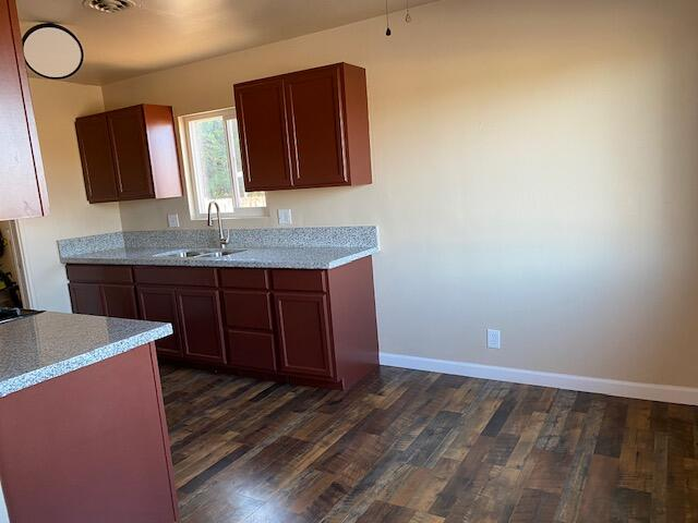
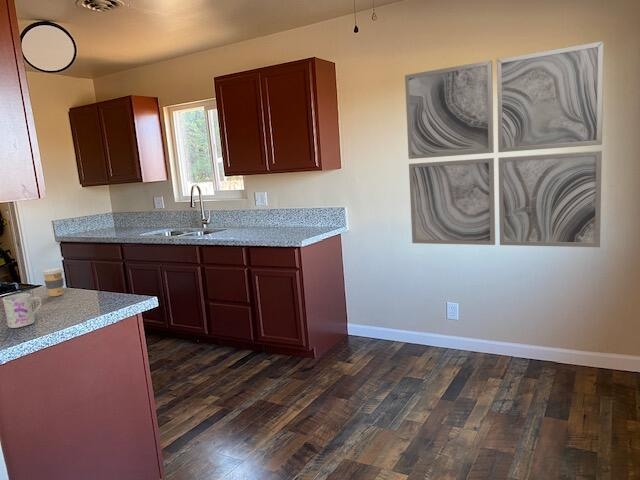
+ mug (23, 309)
+ coffee cup (54, 282)
+ wall art (493, 152)
